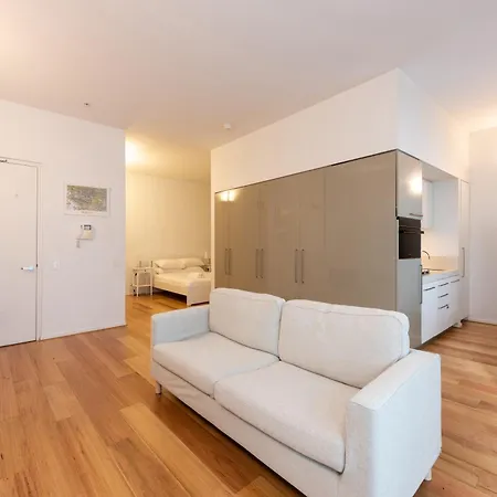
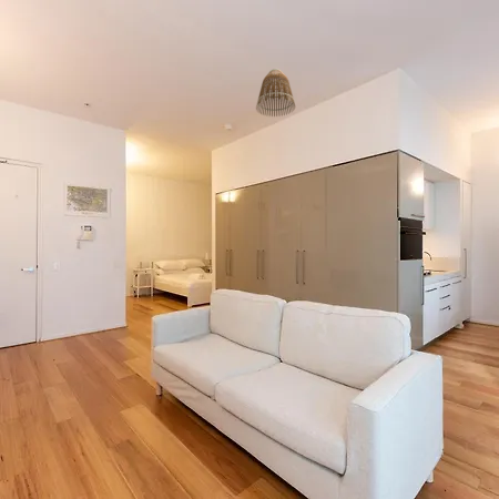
+ lamp shade (275, 89)
